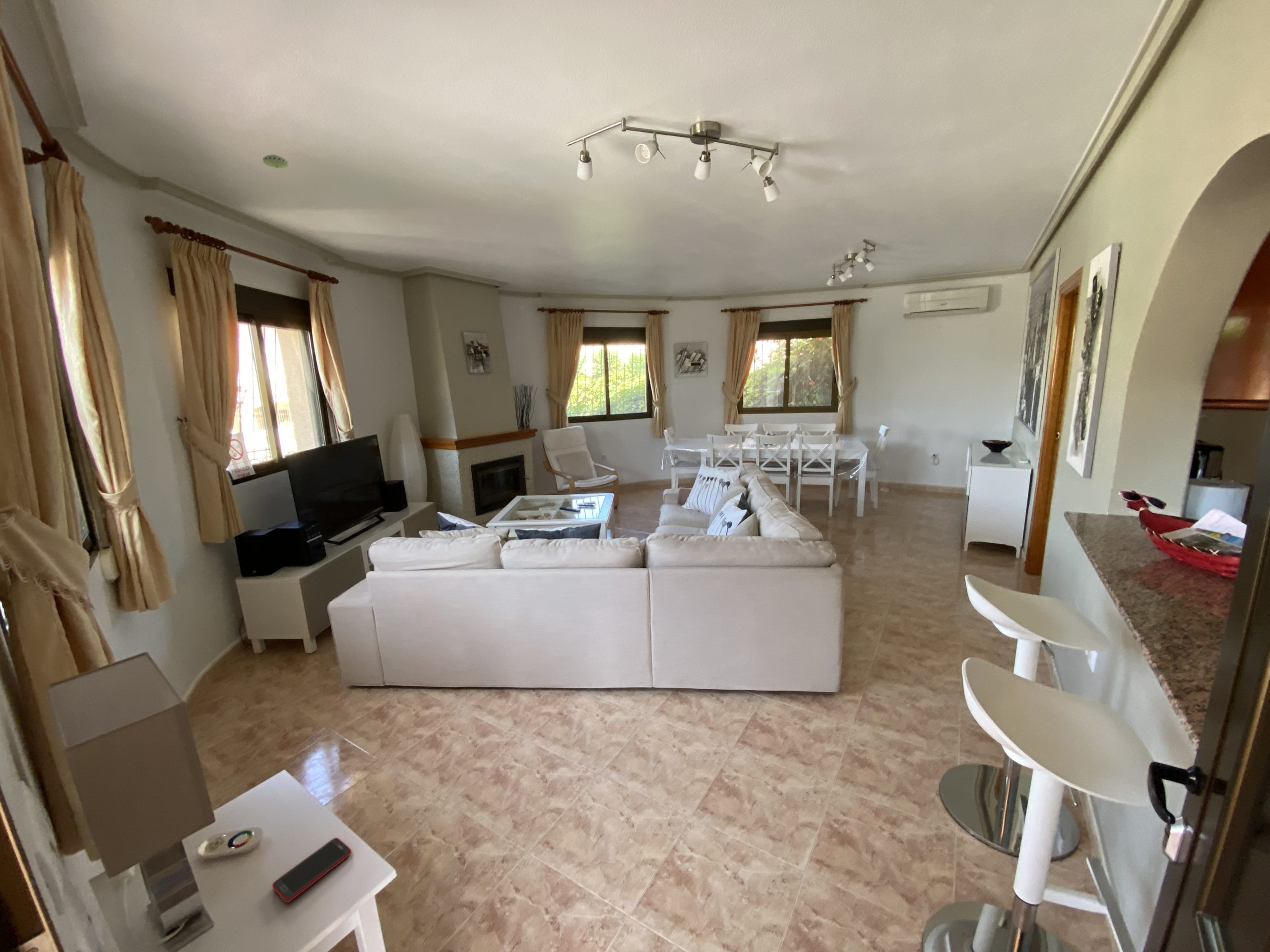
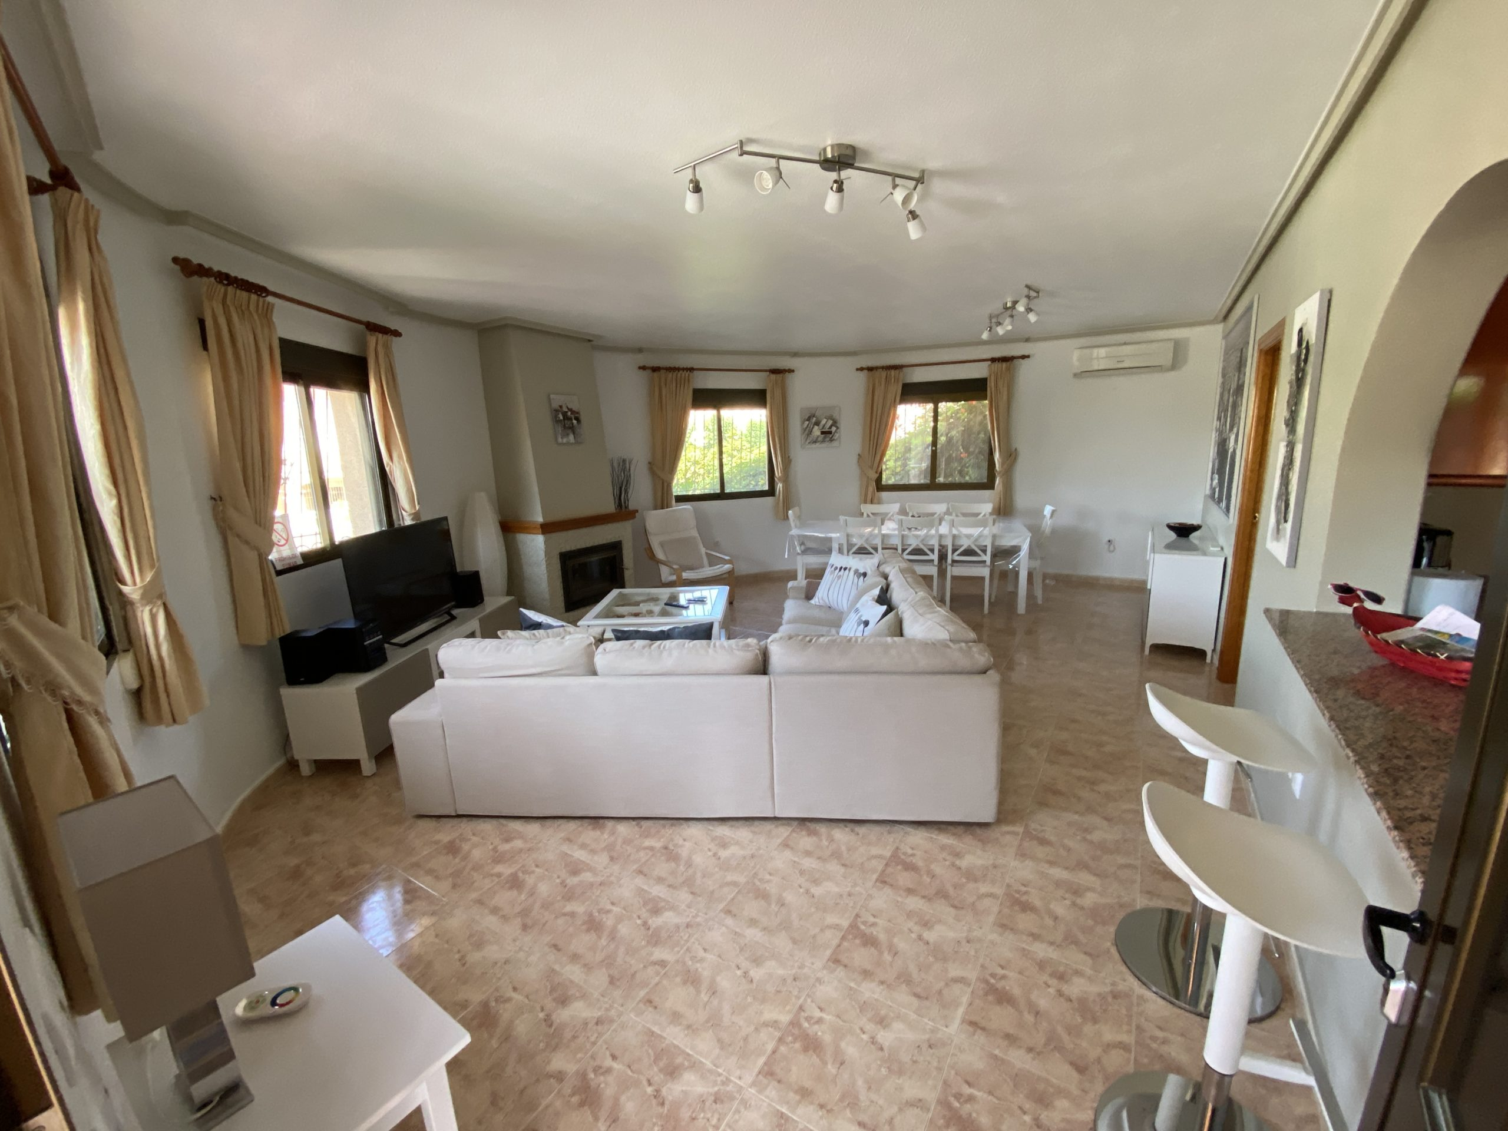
- smoke detector (276, 161)
- cell phone (313, 868)
